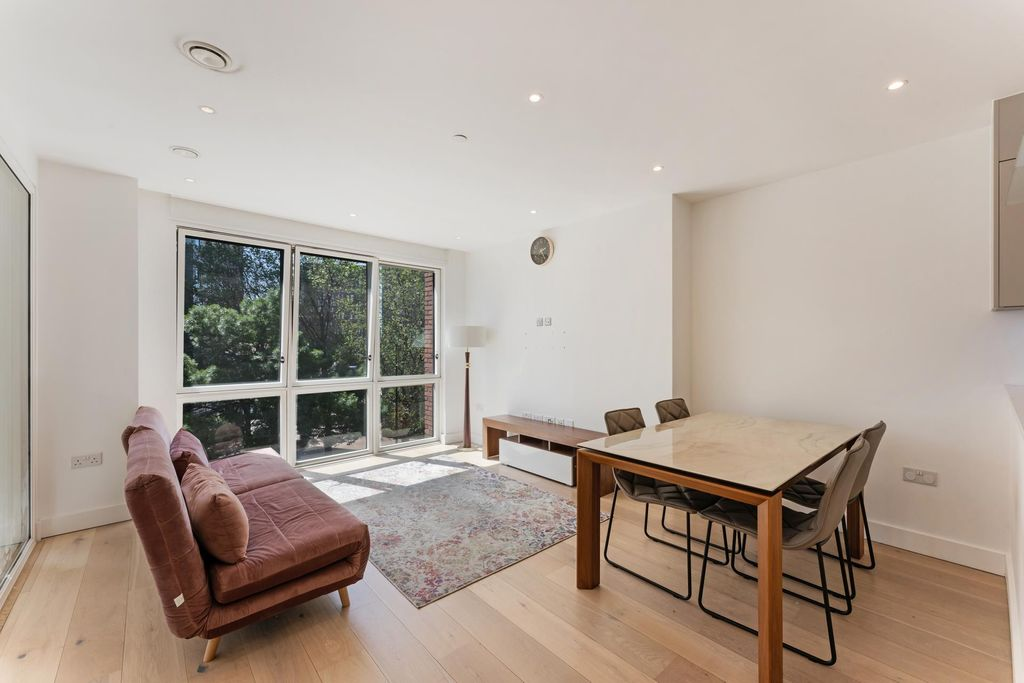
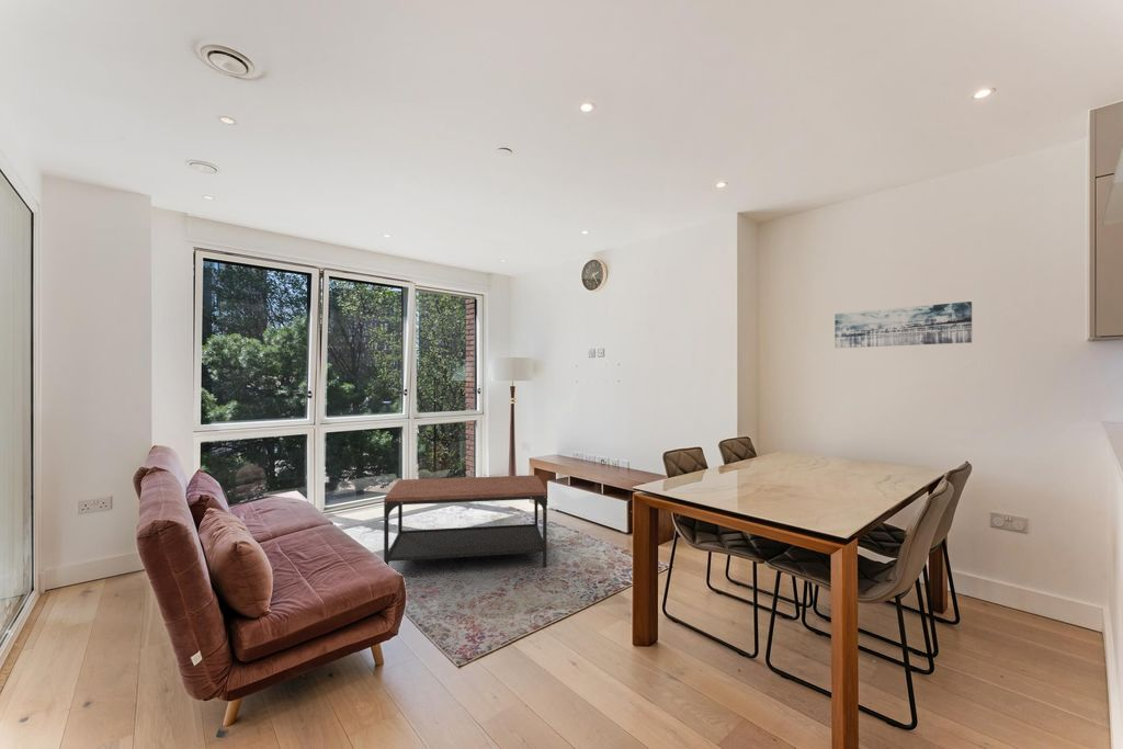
+ coffee table (468, 527)
+ wall art (897, 327)
